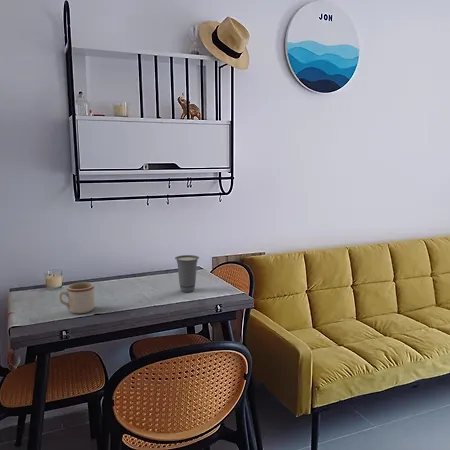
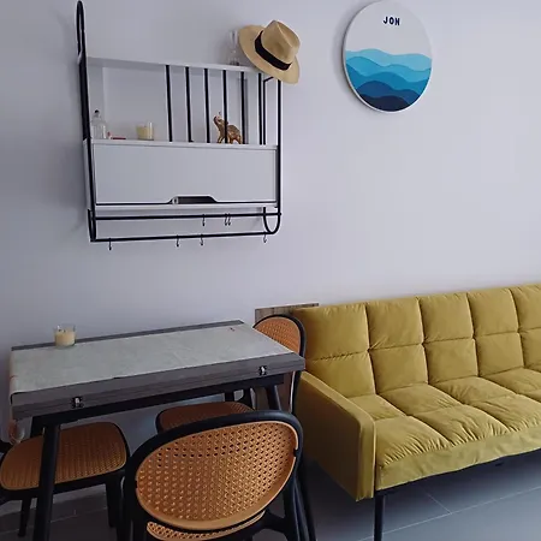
- cup (187, 274)
- mug (76, 298)
